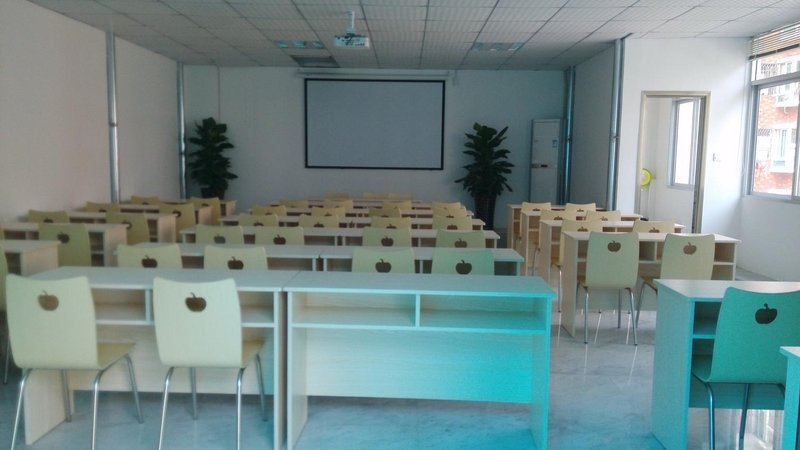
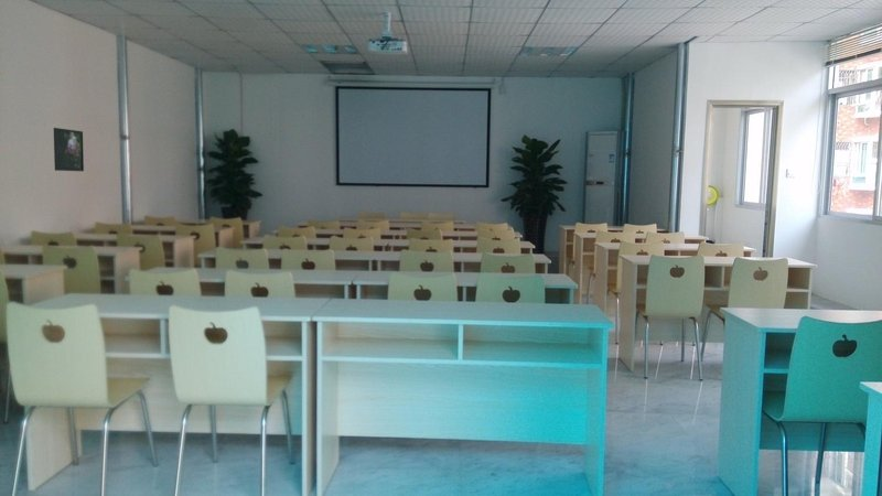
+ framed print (68, 150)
